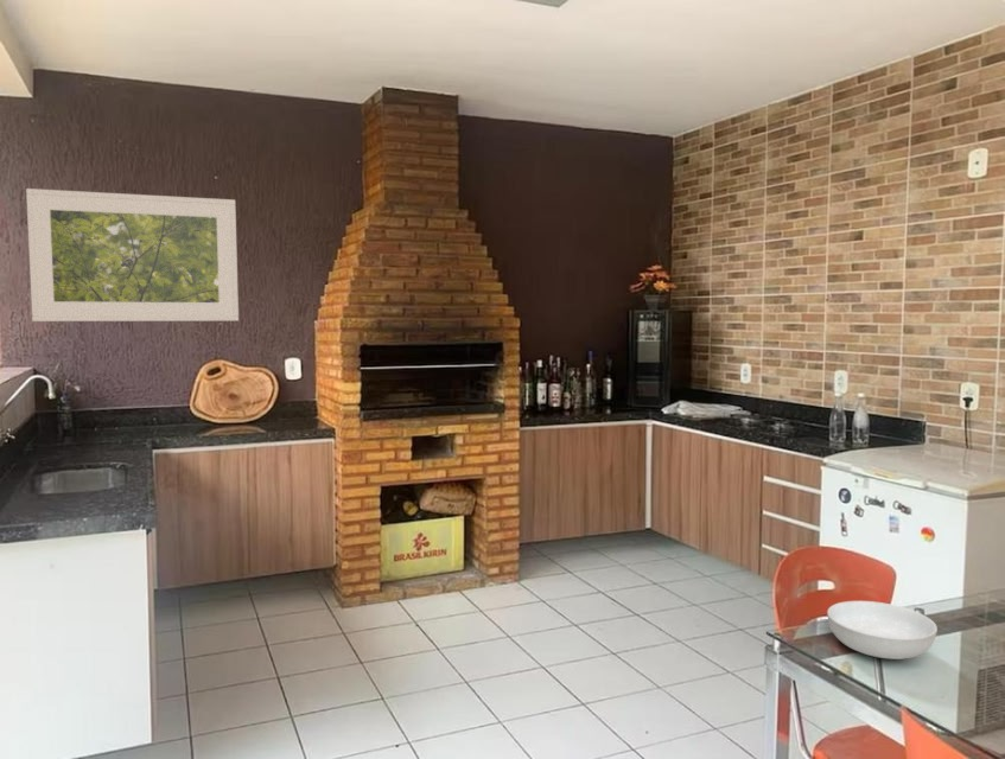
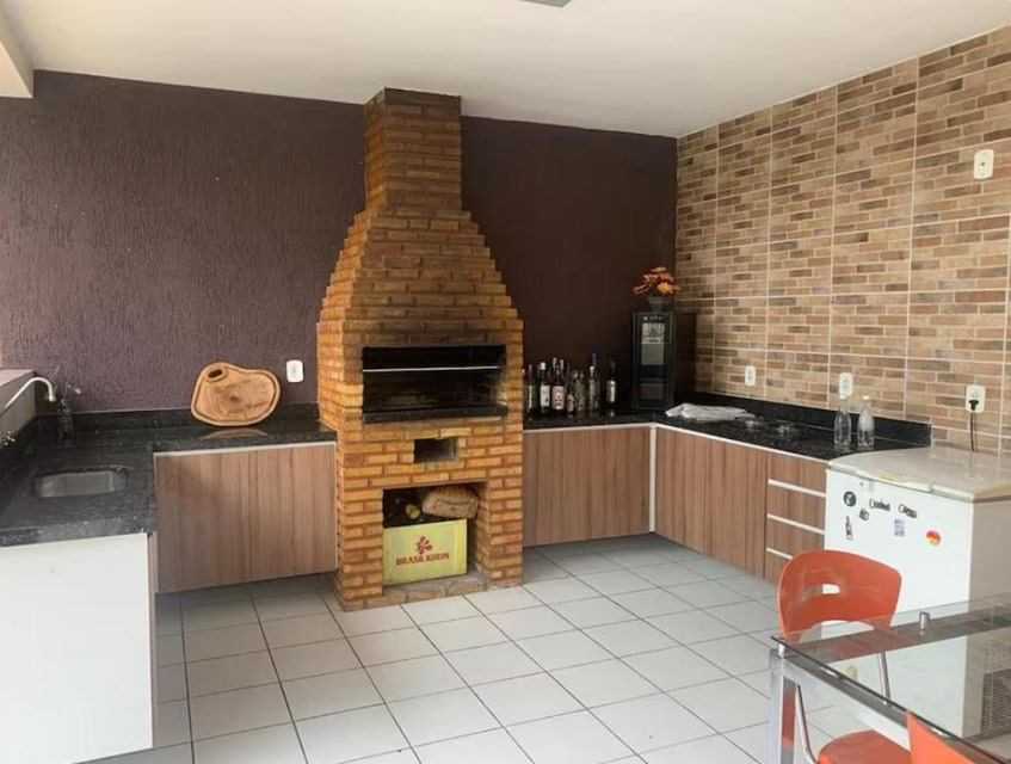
- serving bowl (879, 633)
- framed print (138, 257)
